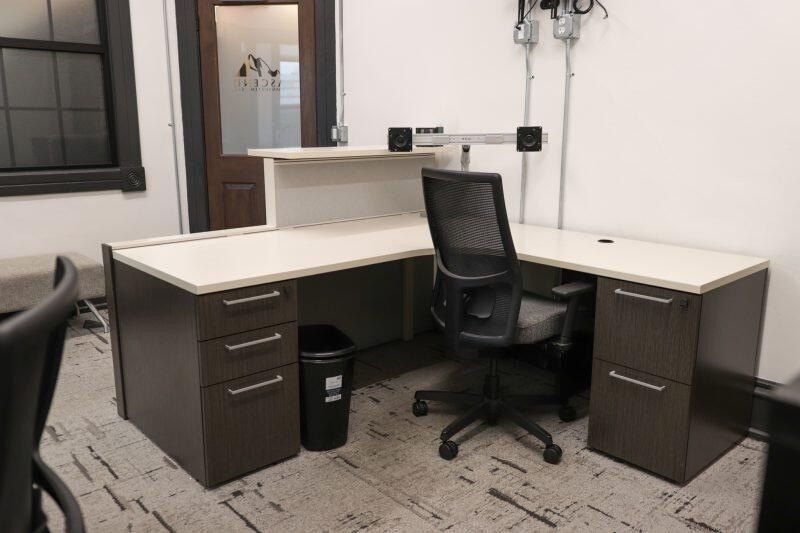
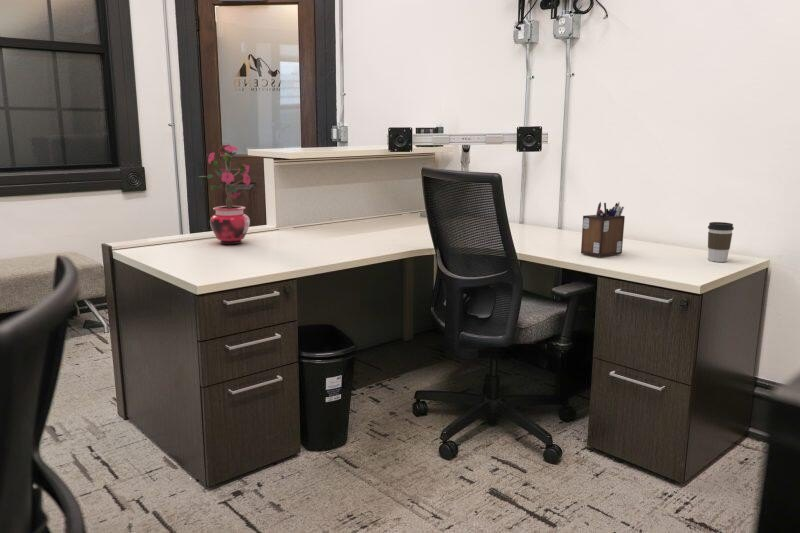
+ coffee cup (719, 241)
+ desk organizer (603, 227)
+ potted plant (226, 193)
